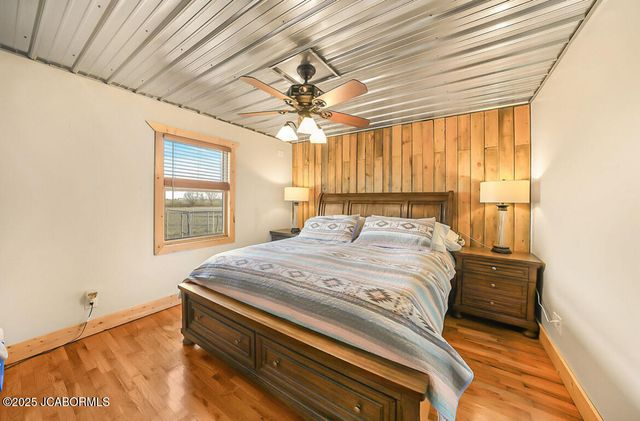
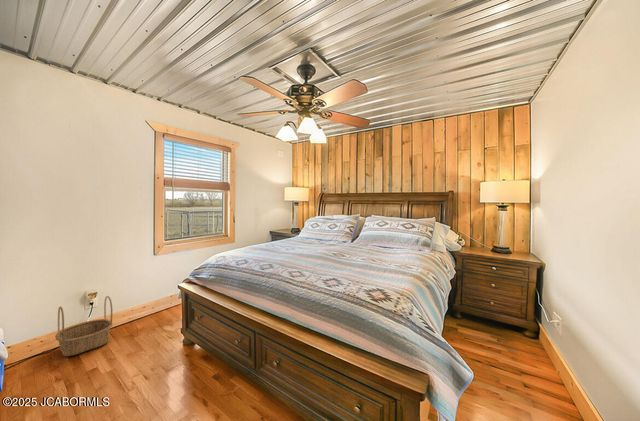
+ basket (85, 323)
